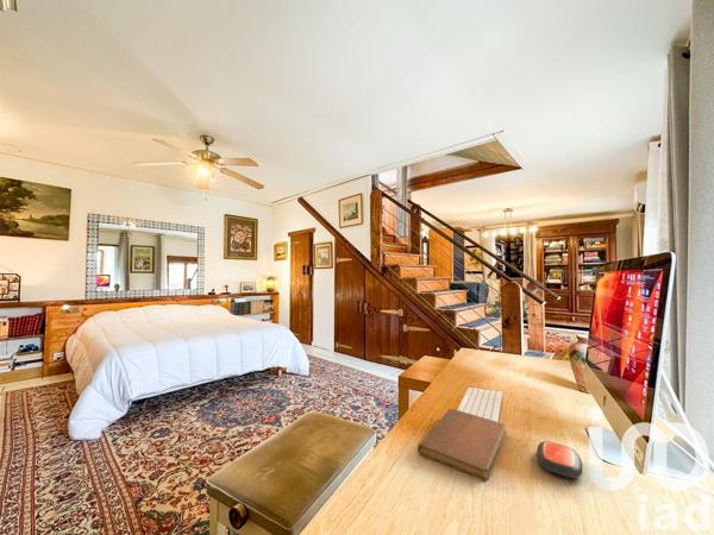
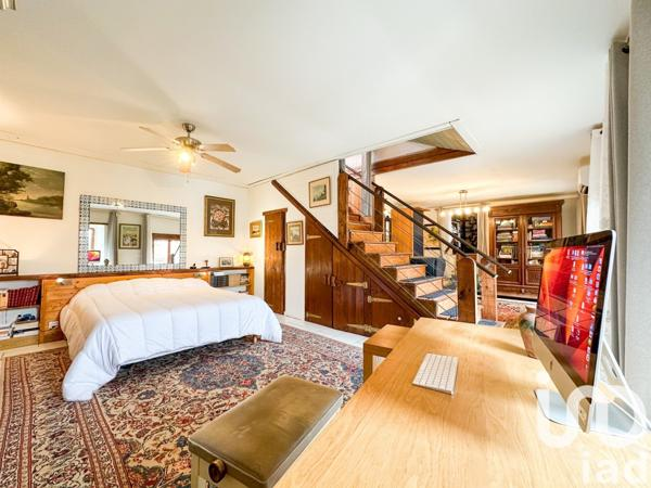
- remote control (558, 458)
- notebook (464, 438)
